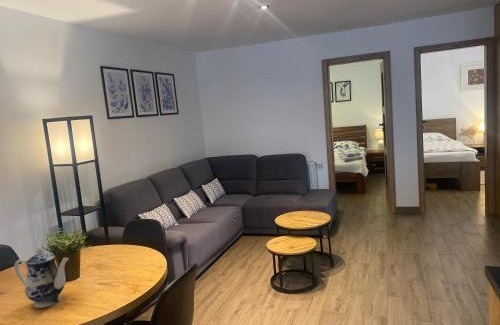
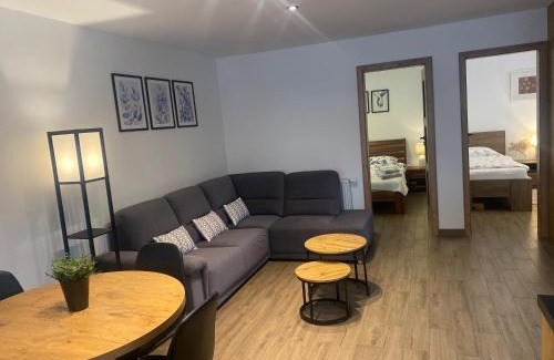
- teapot (43, 274)
